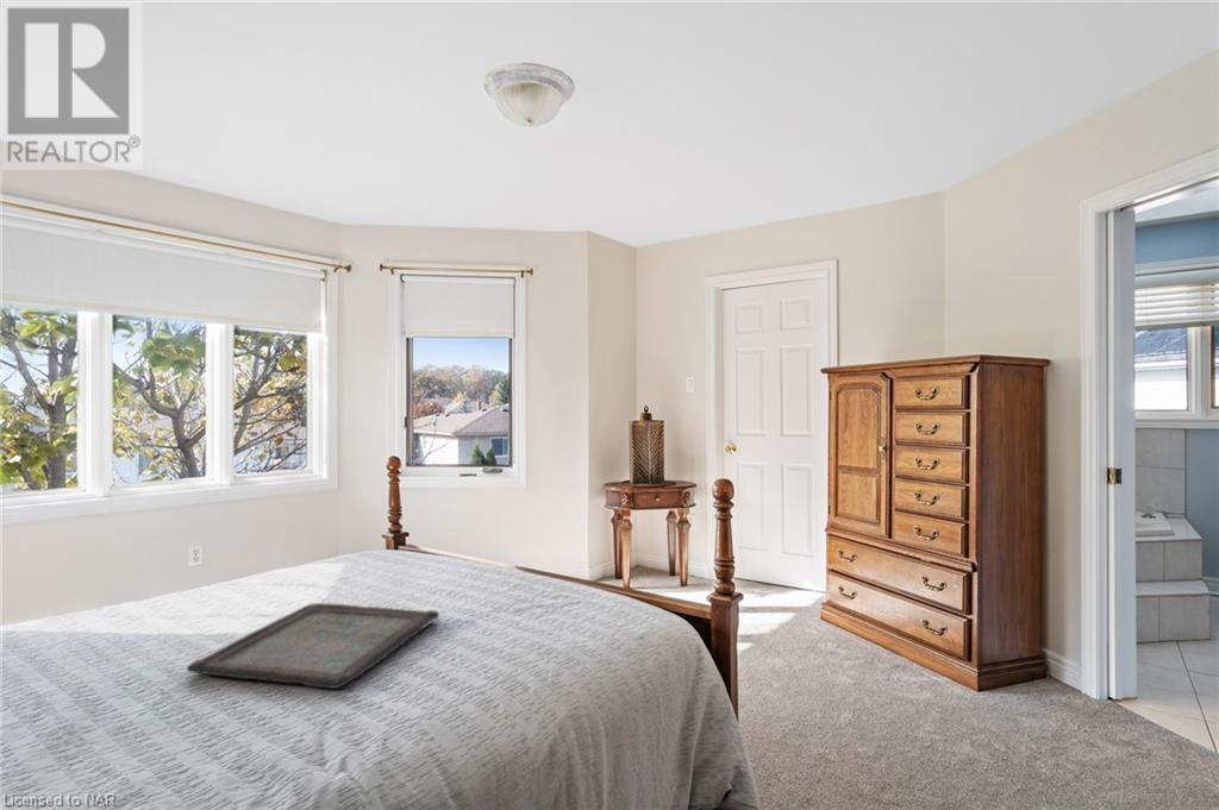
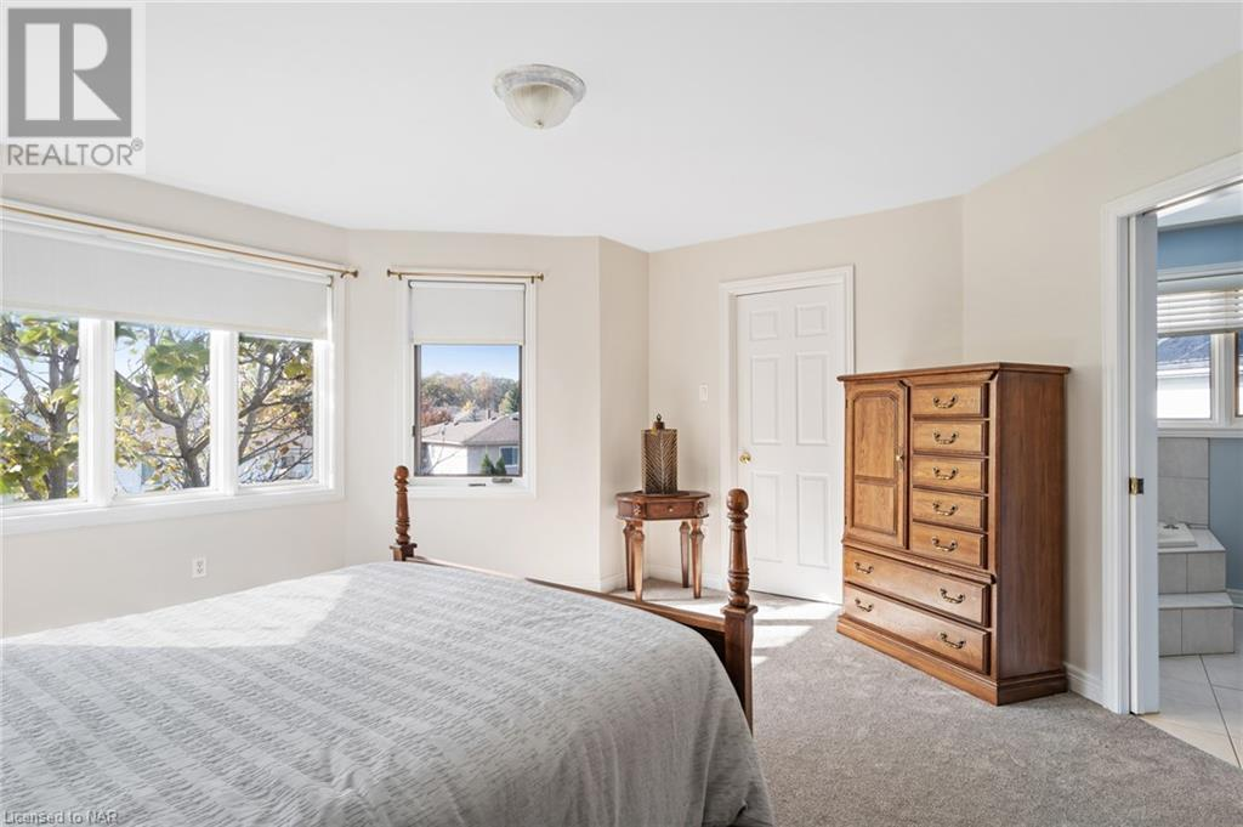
- serving tray (324, 638)
